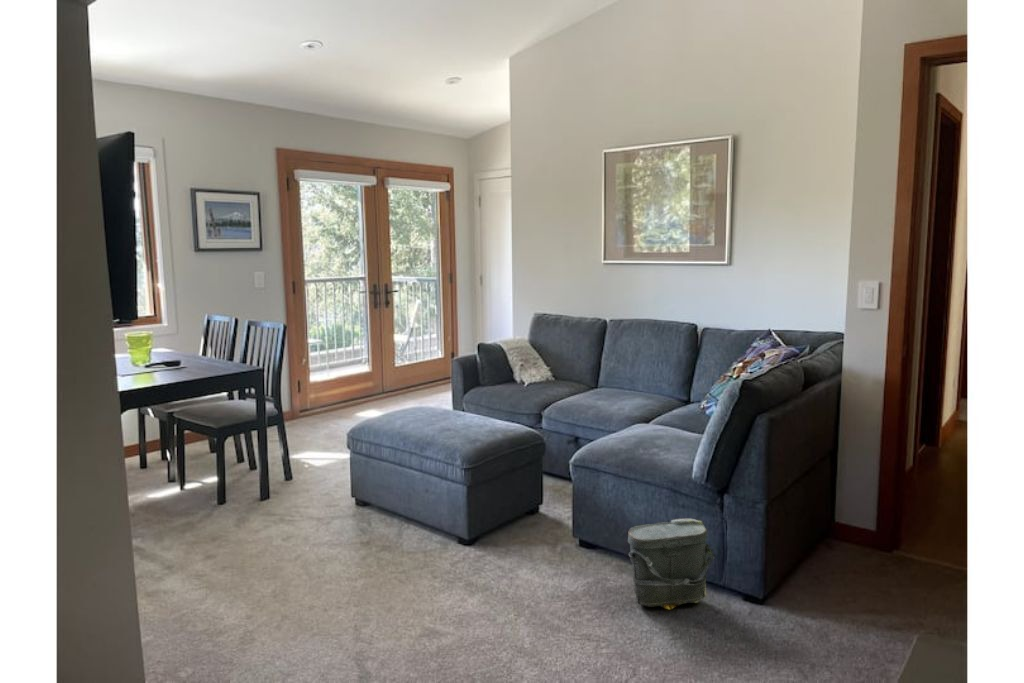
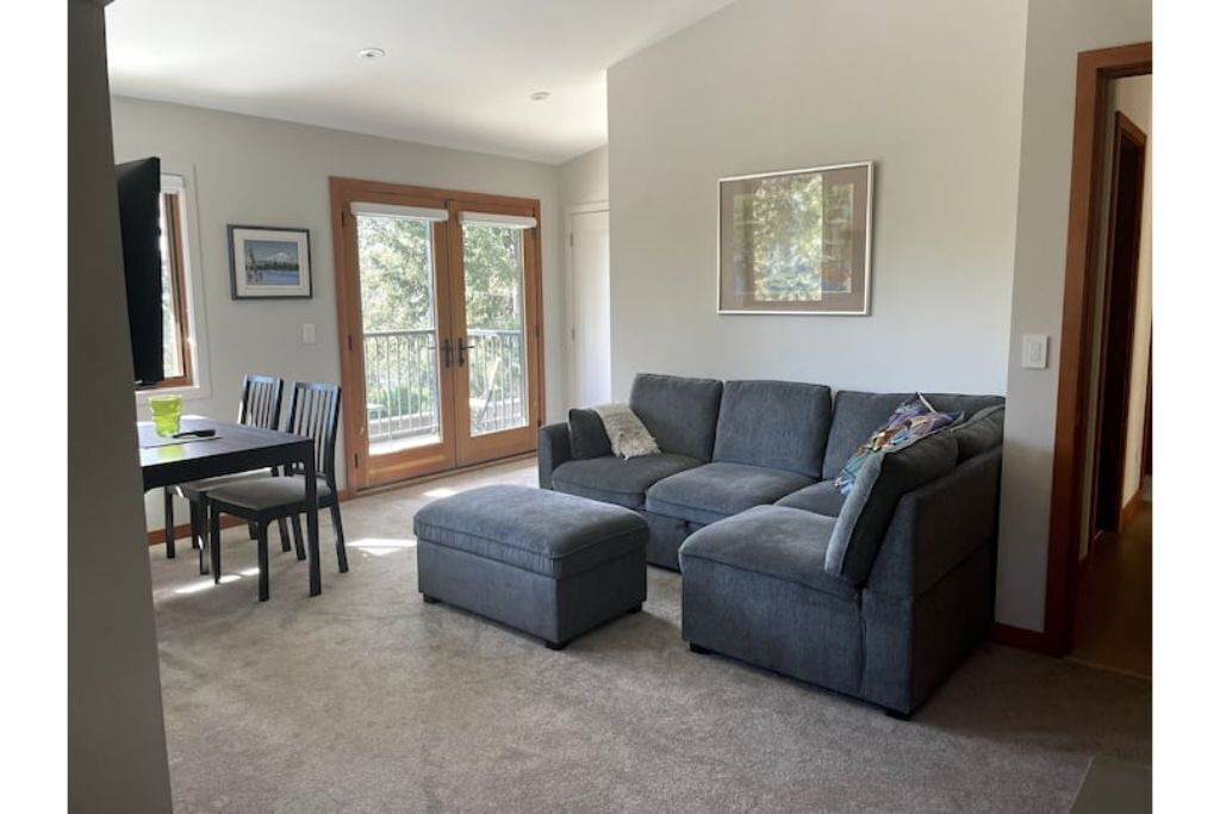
- bag (670, 565)
